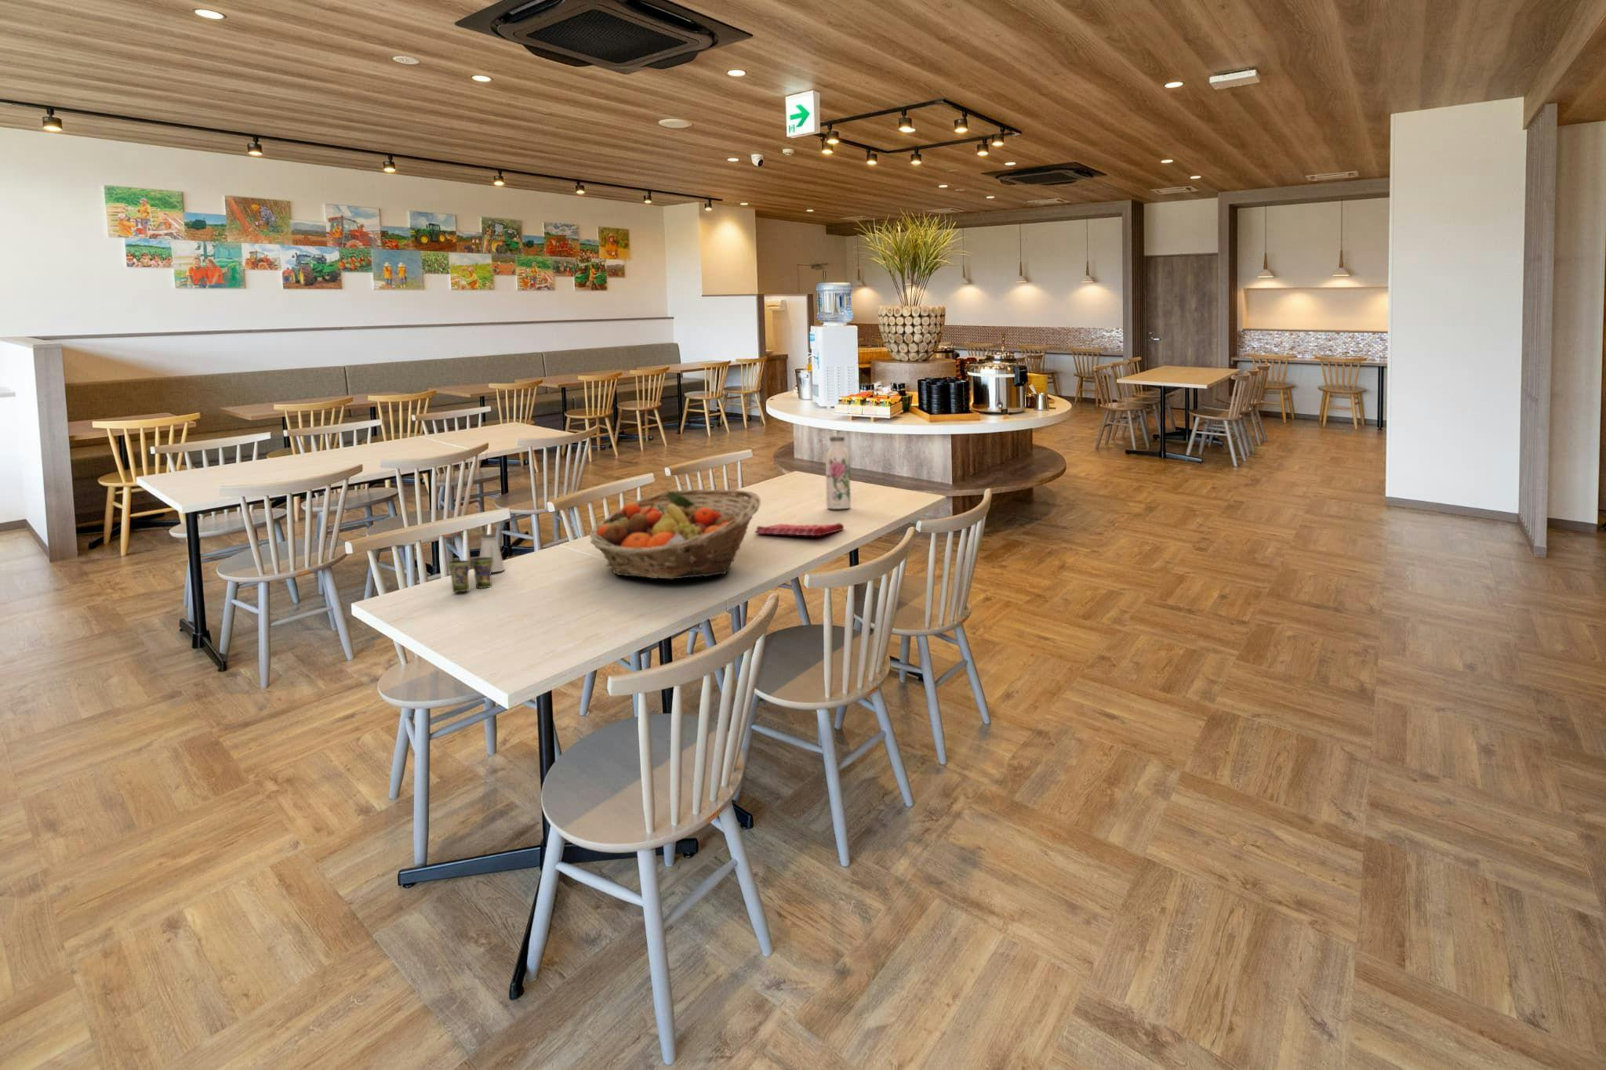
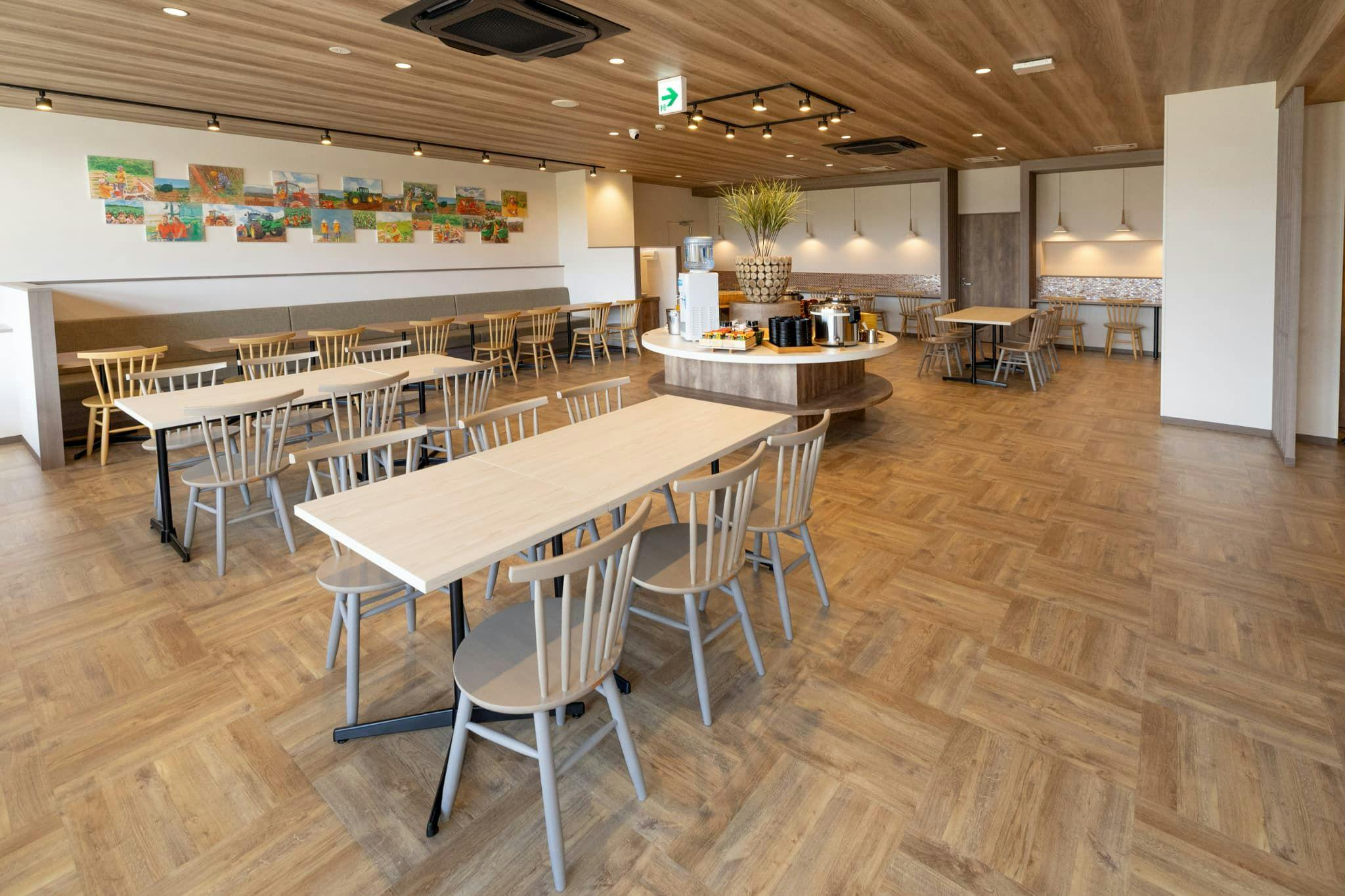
- saltshaker (490, 553)
- cup (474, 574)
- fruit basket (675, 531)
- dish towel (800, 528)
- water bottle (837, 472)
